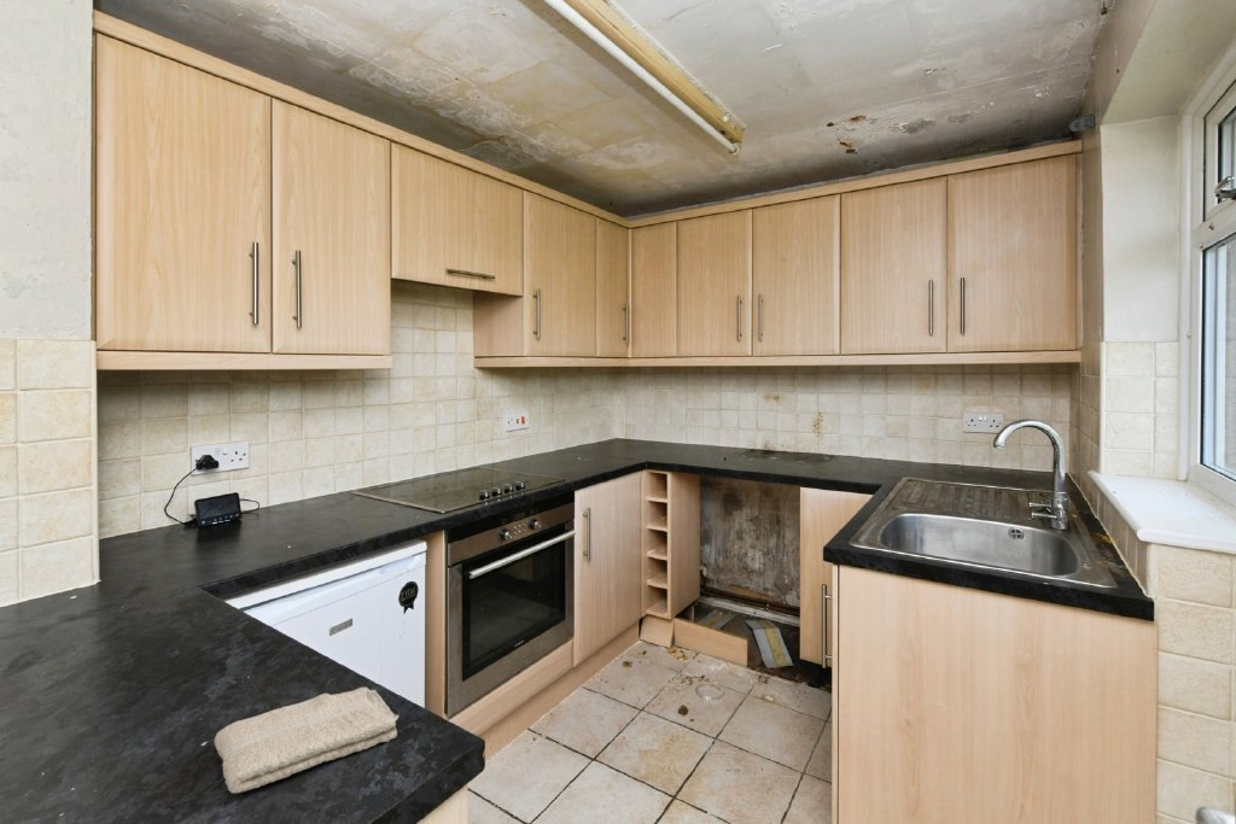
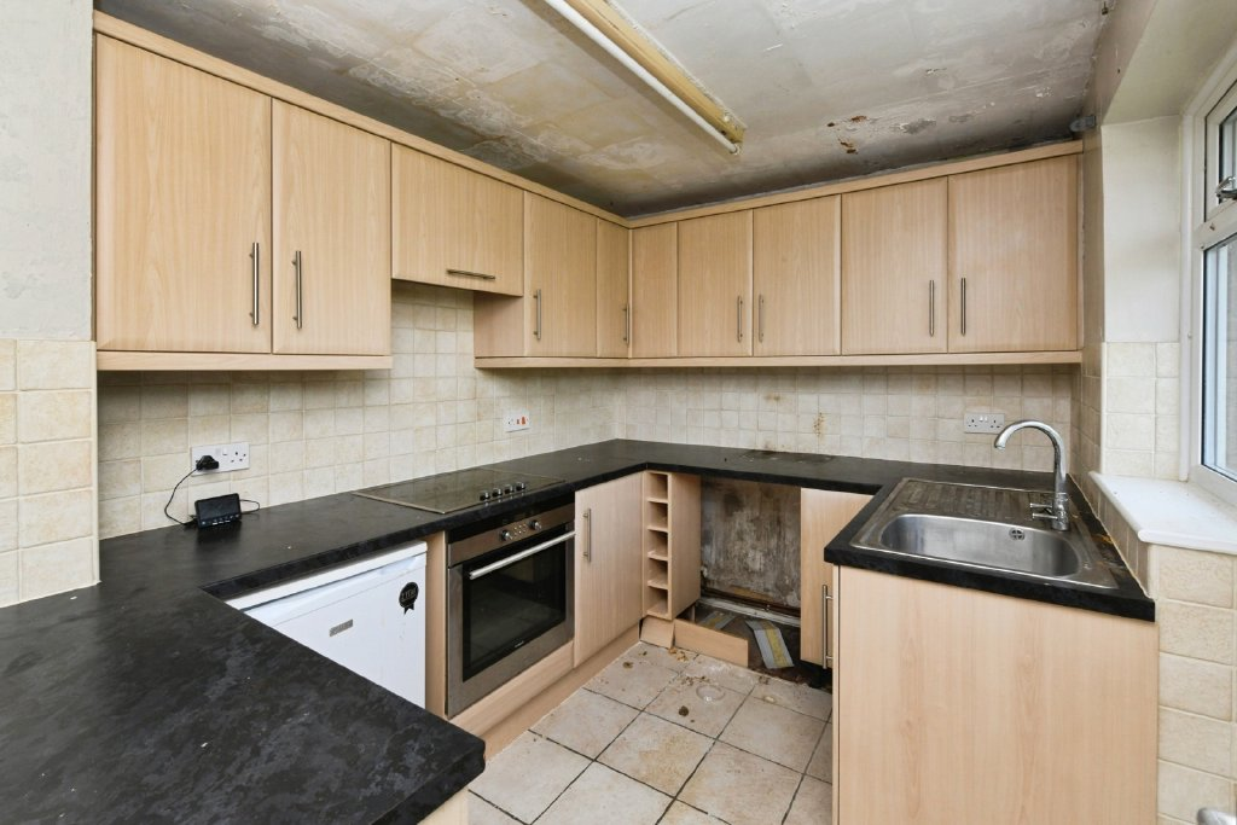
- washcloth (310, 731)
